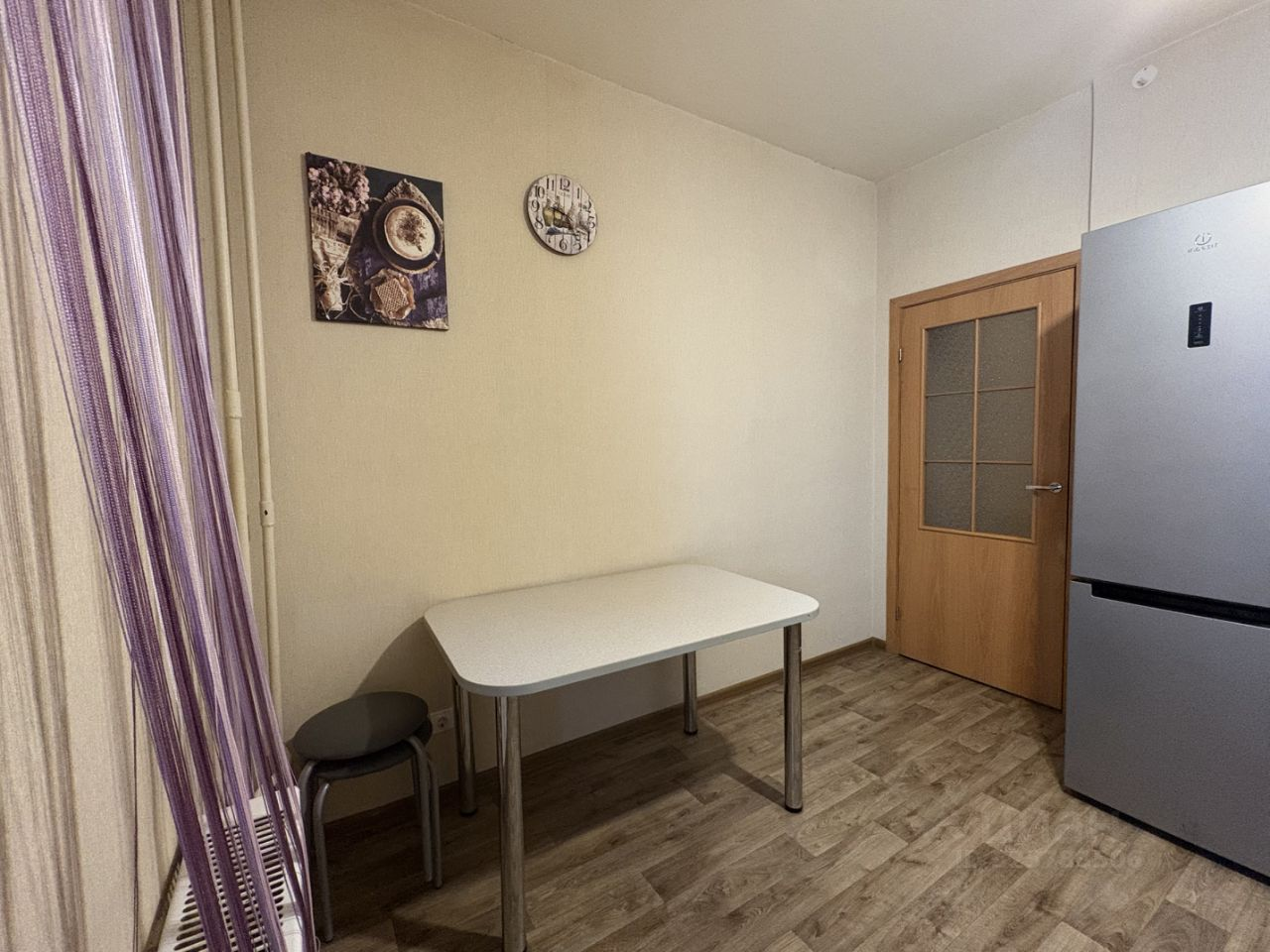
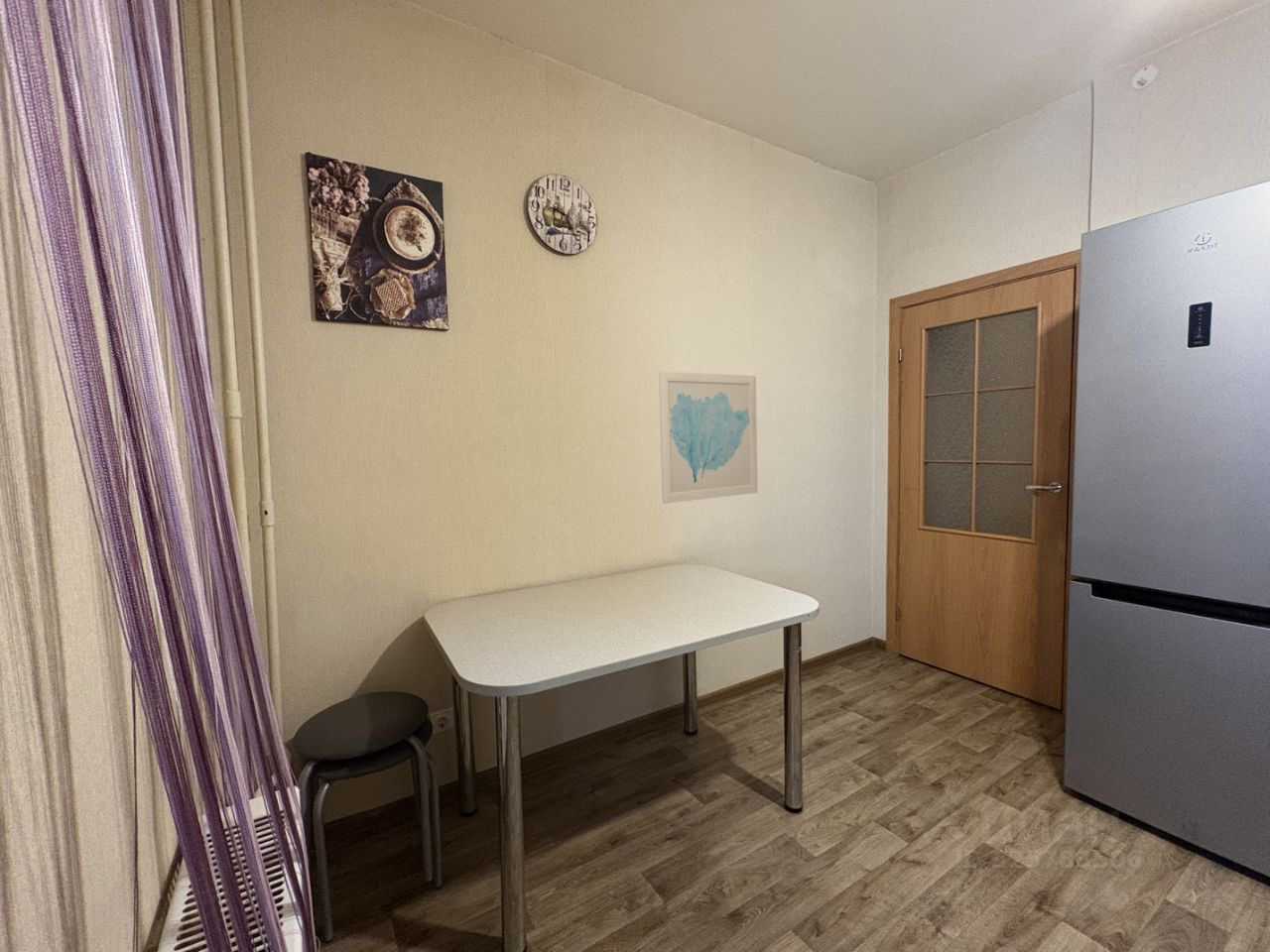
+ wall art (711, 435)
